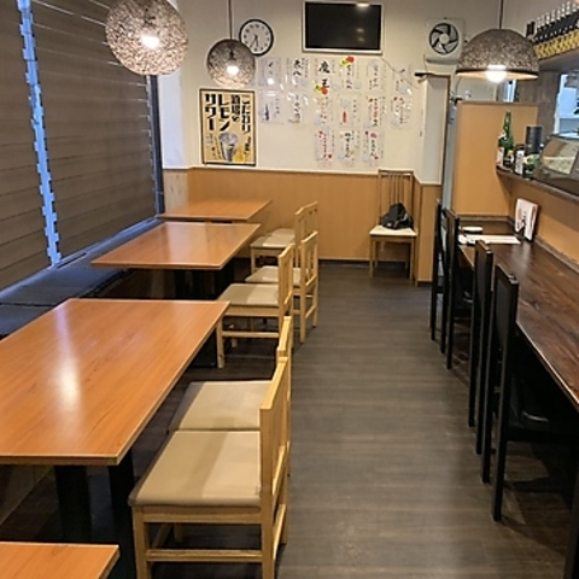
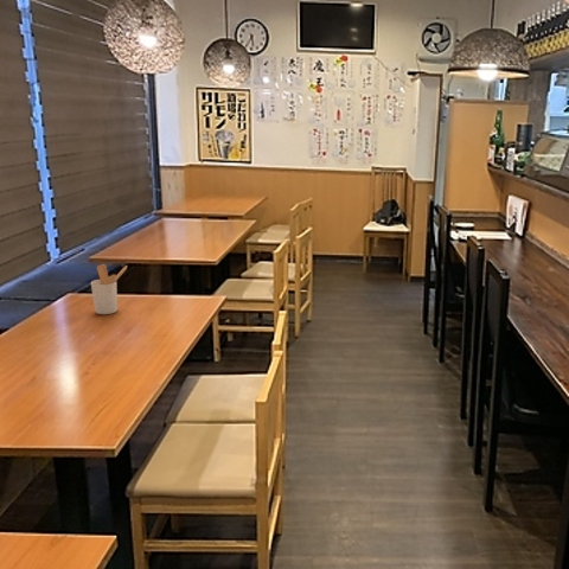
+ utensil holder (110, 288)
